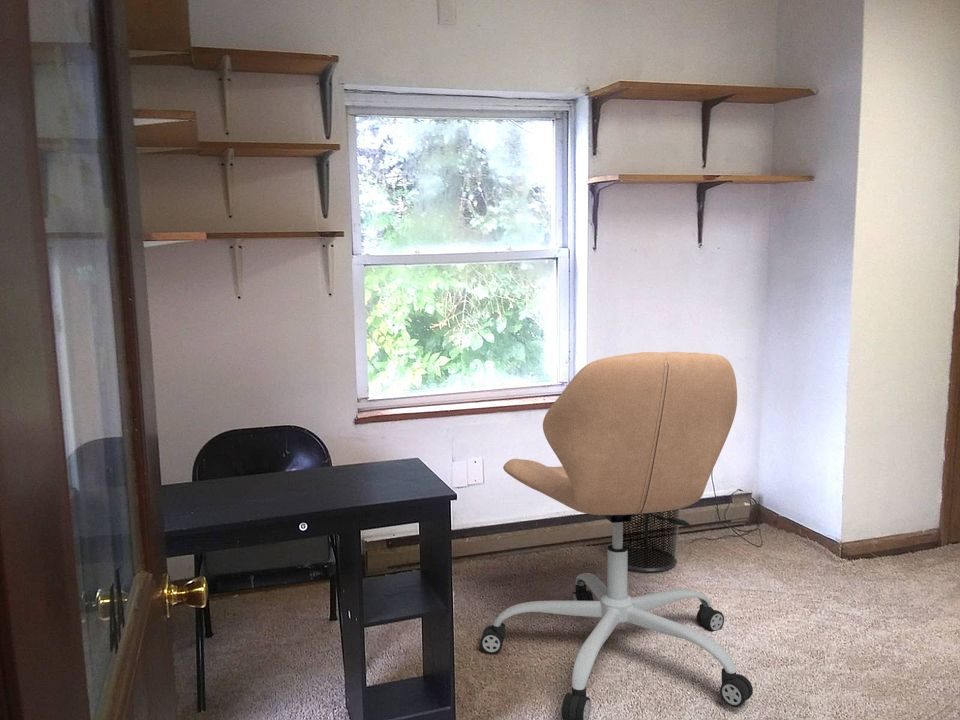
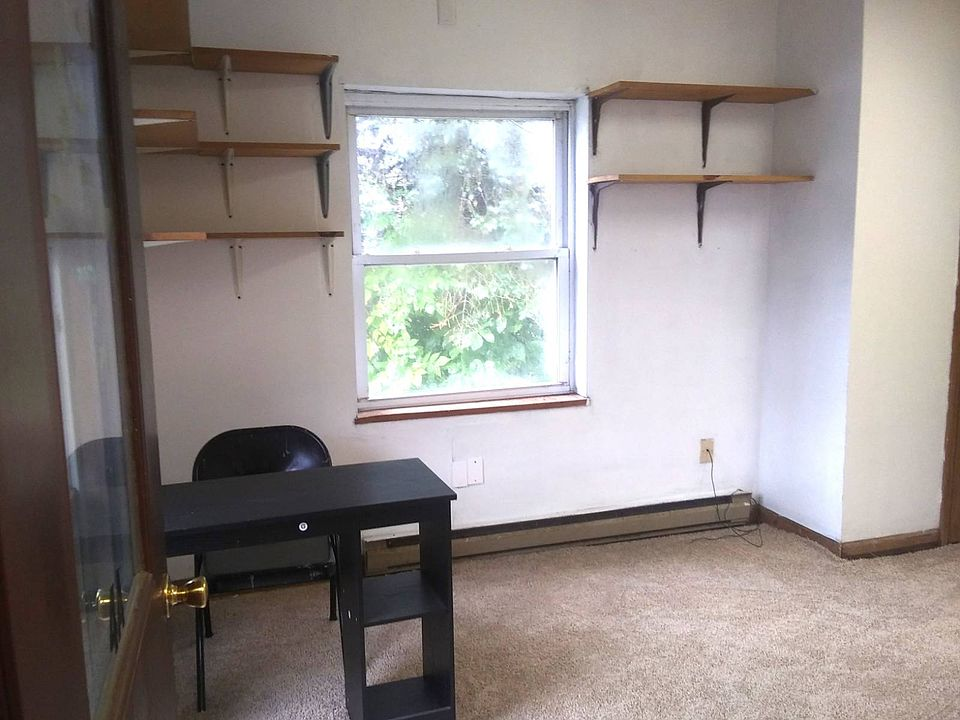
- office chair (616, 501)
- waste bin (645, 522)
